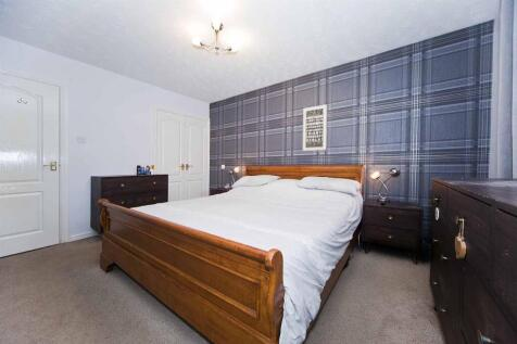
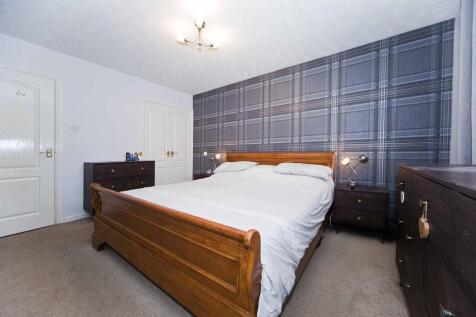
- wall art (314, 128)
